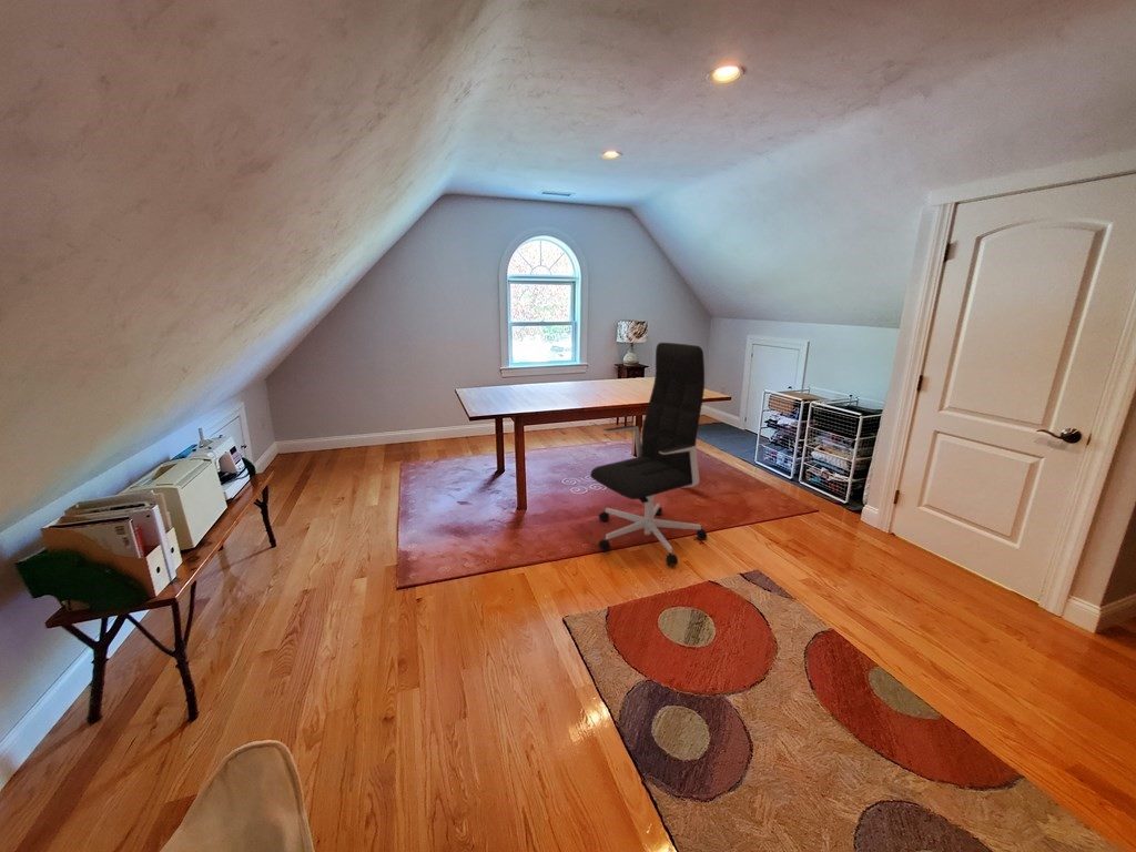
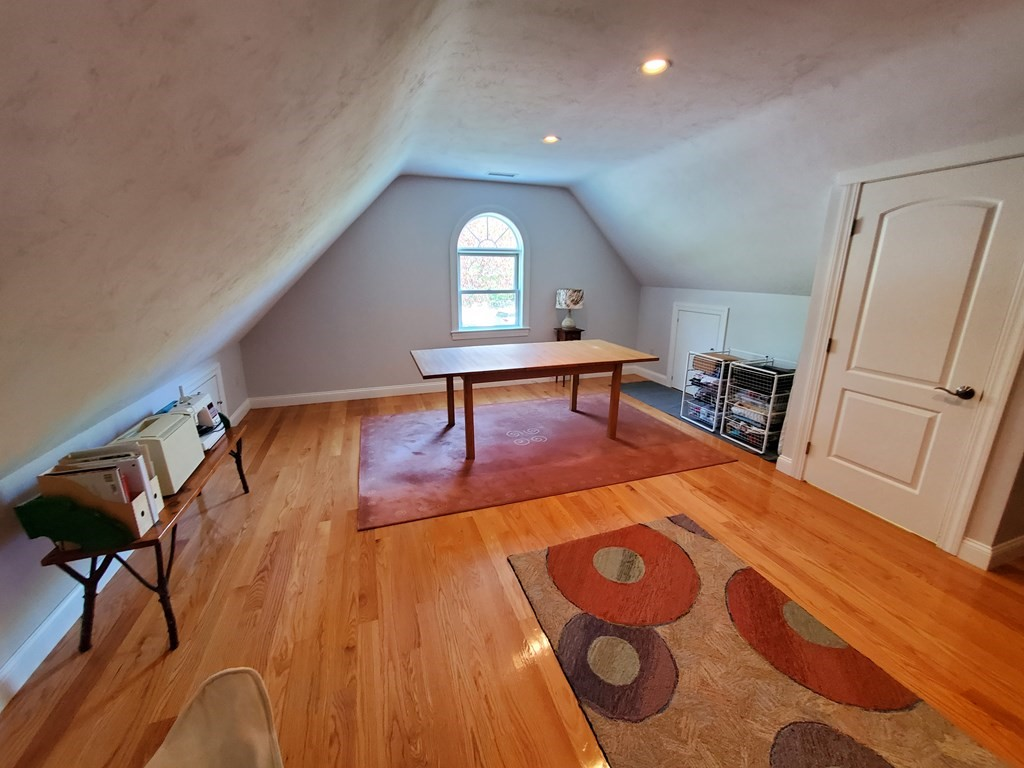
- office chair (649, 446)
